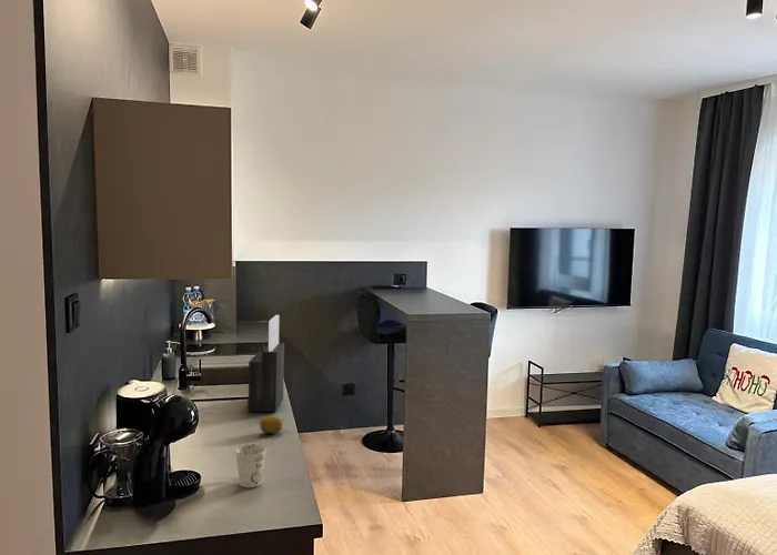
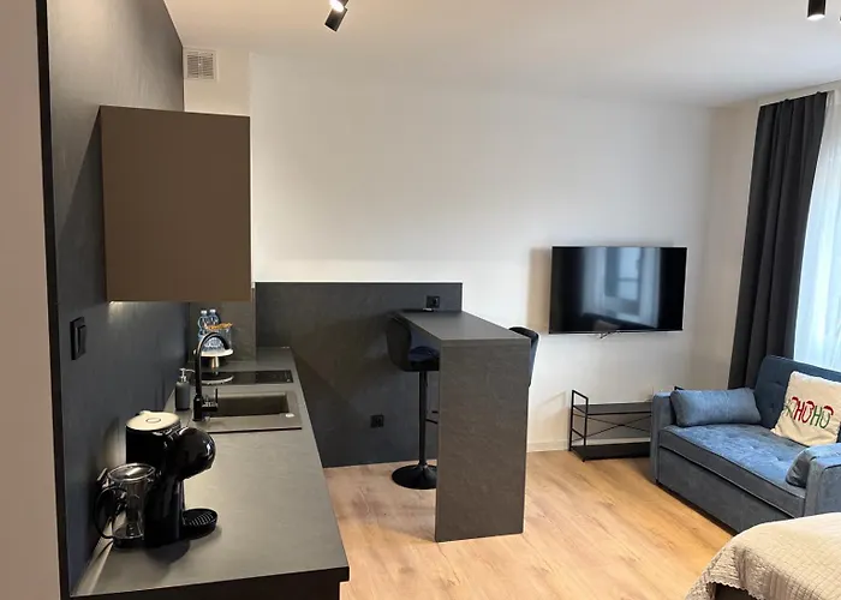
- knife block (264, 361)
- fruit (271, 424)
- mug (246, 464)
